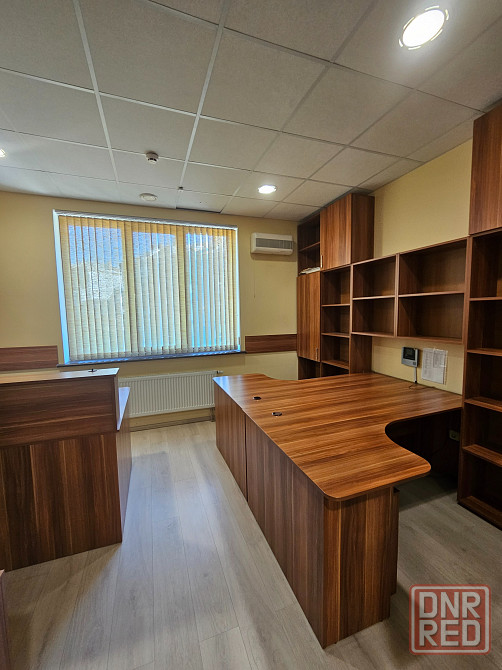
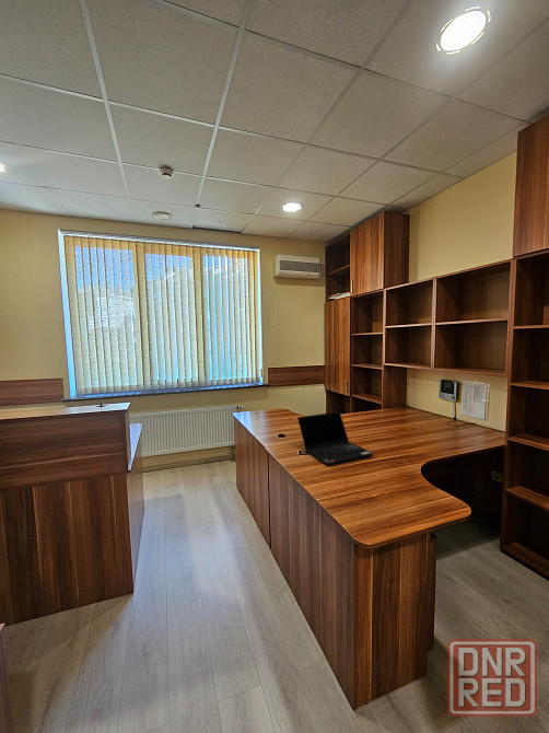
+ laptop computer (334, 435)
